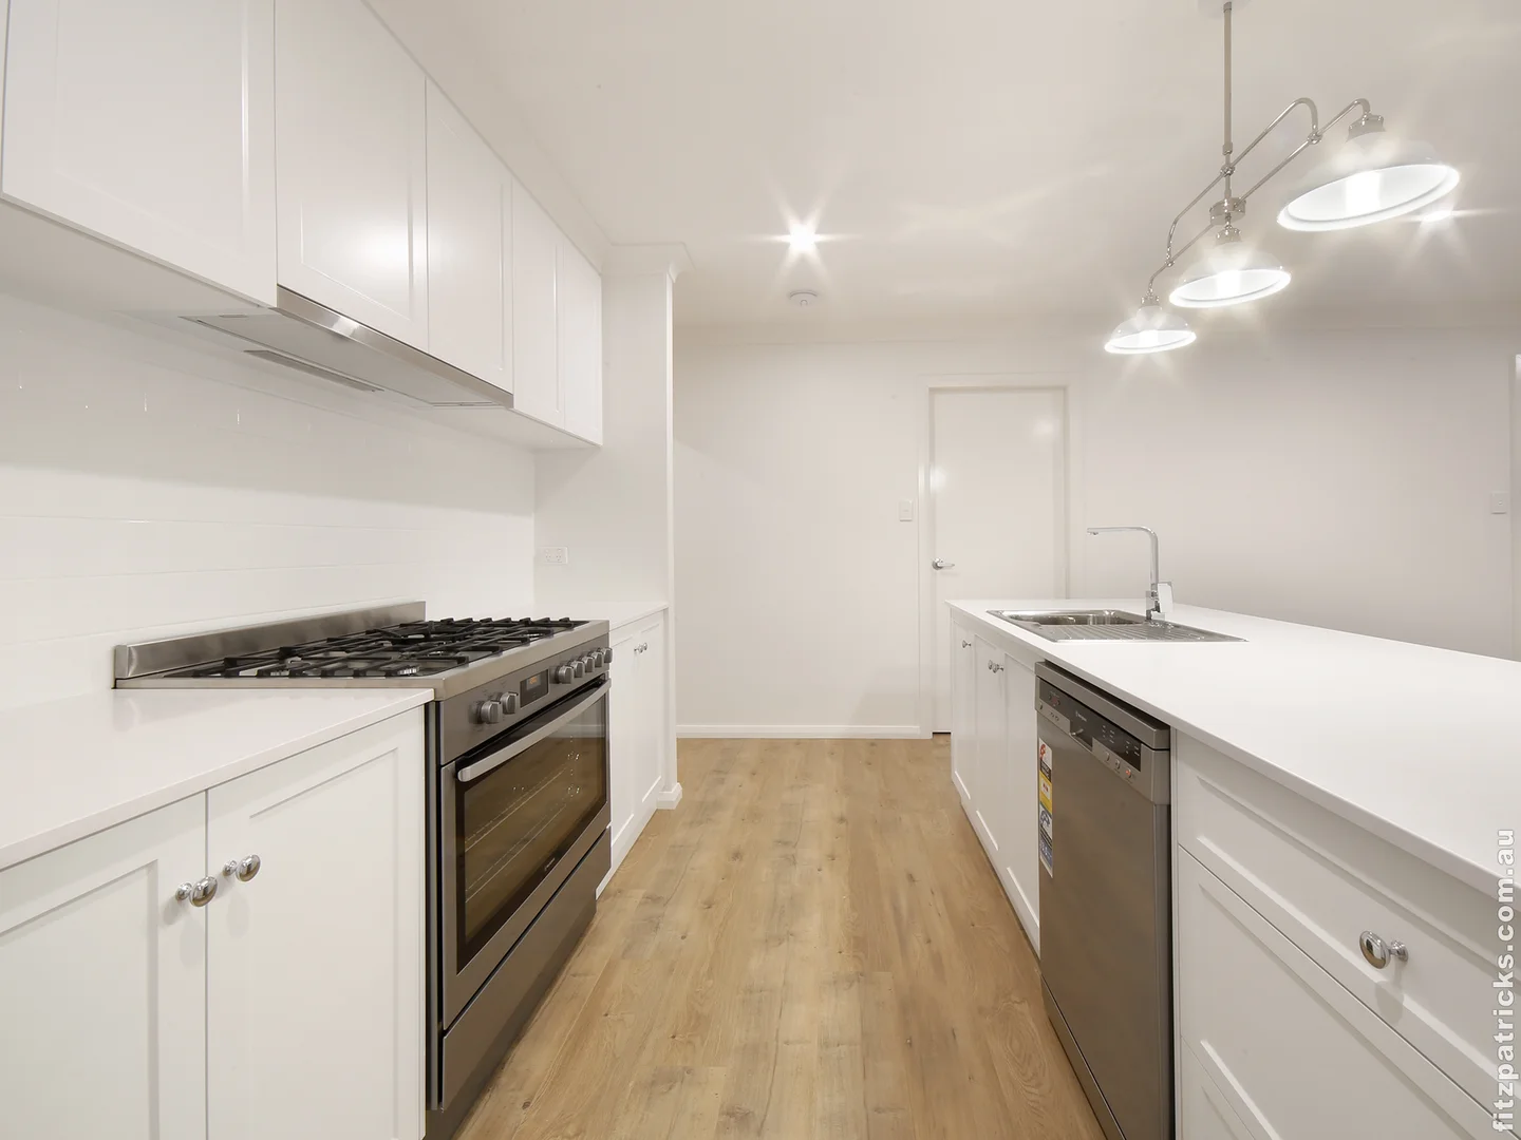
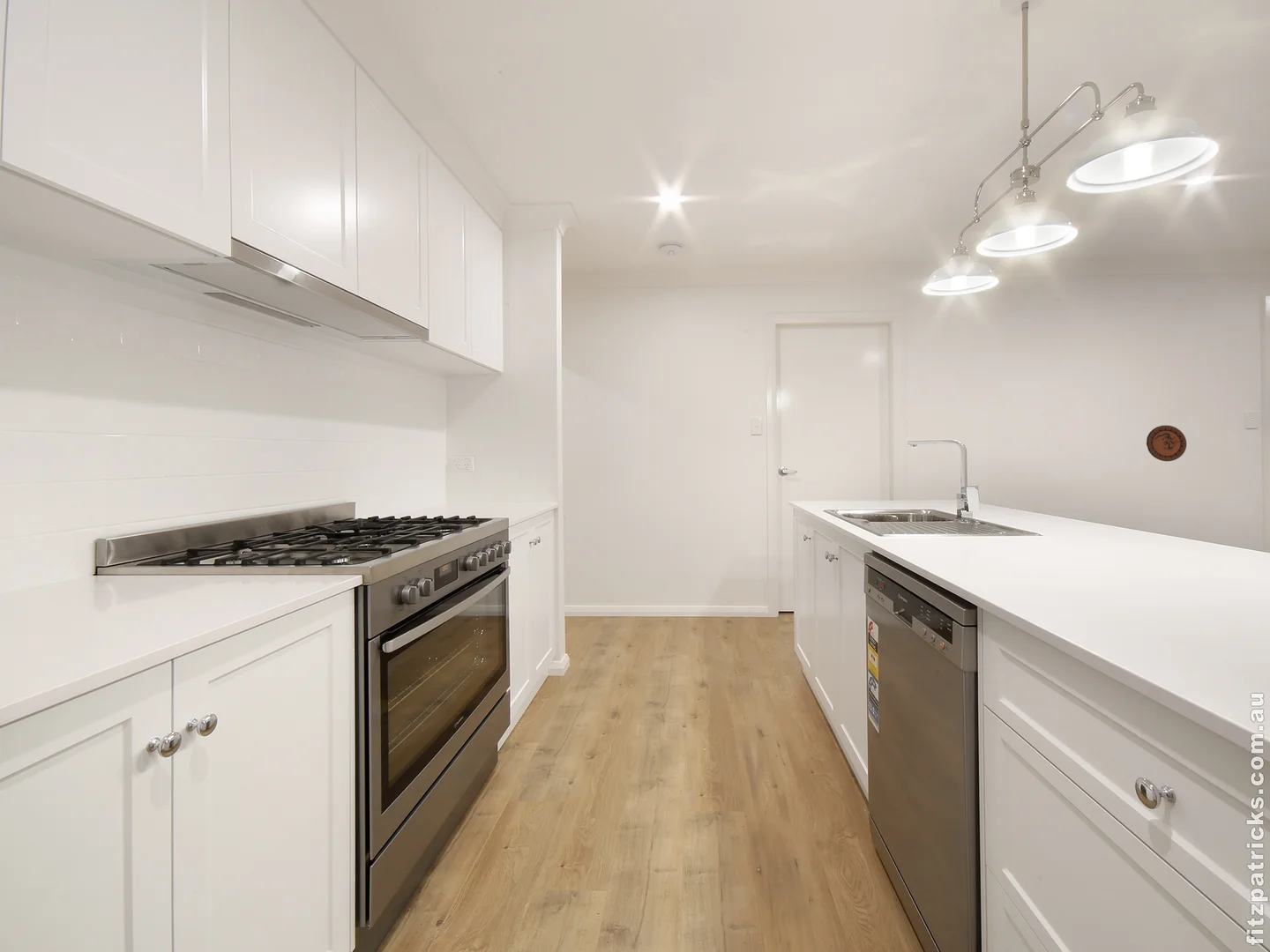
+ decorative plate (1165, 443)
